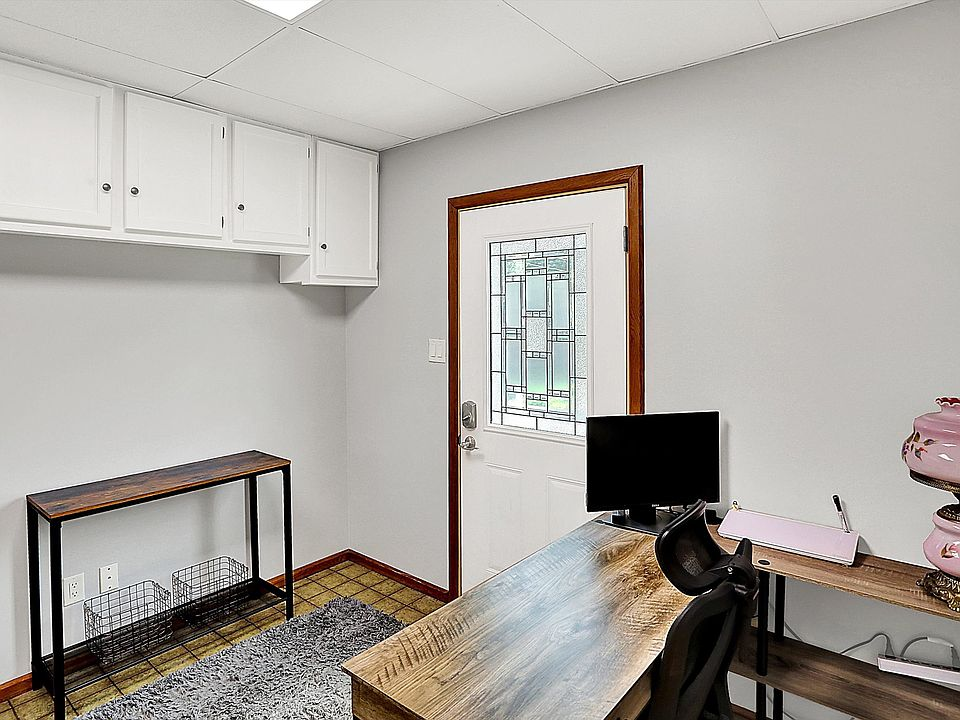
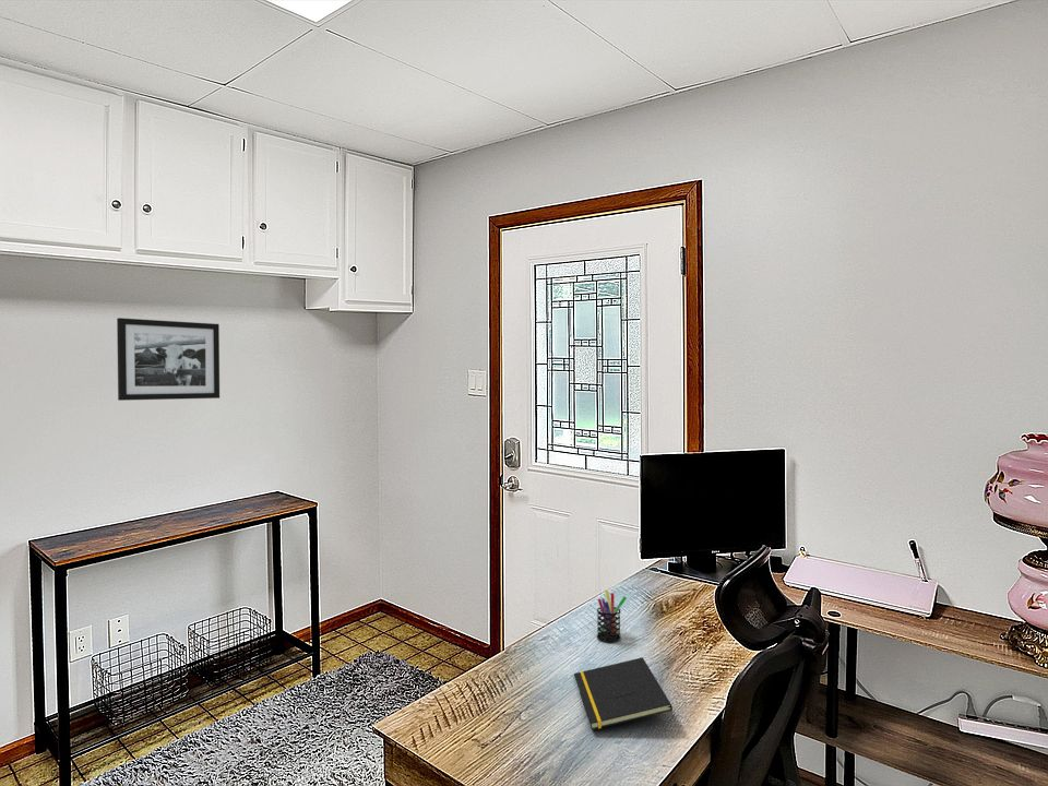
+ notepad (619, 690)
+ picture frame (170, 360)
+ pen holder (611, 614)
